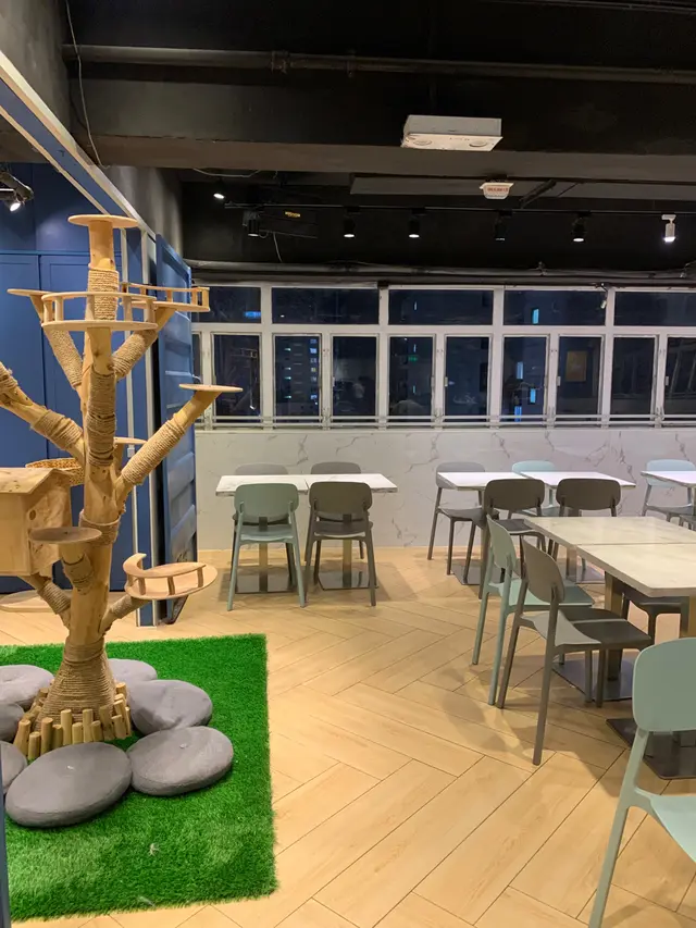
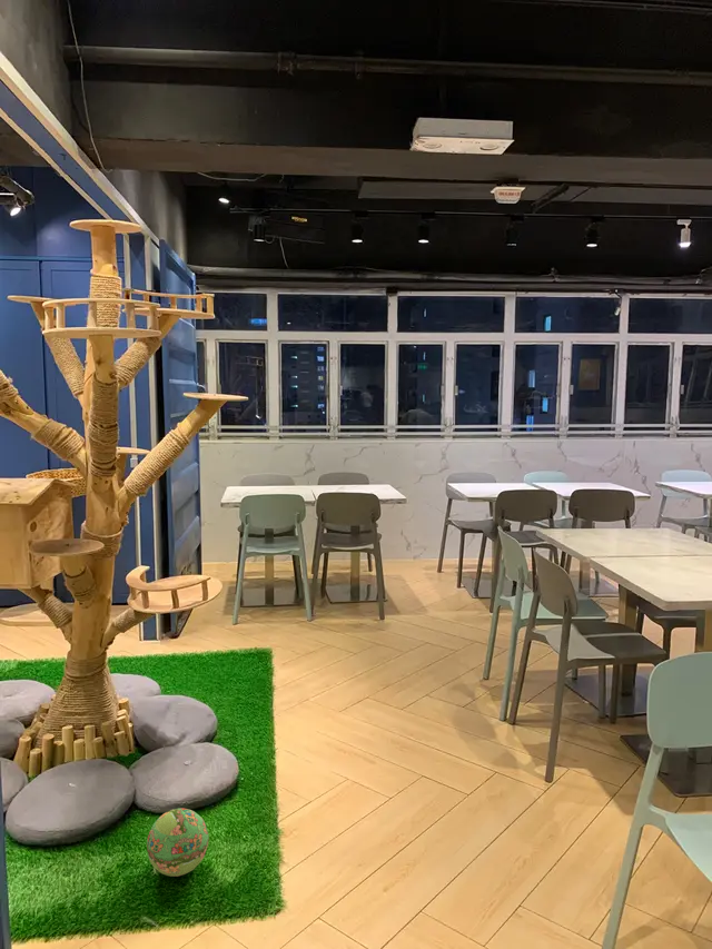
+ ball (178, 841)
